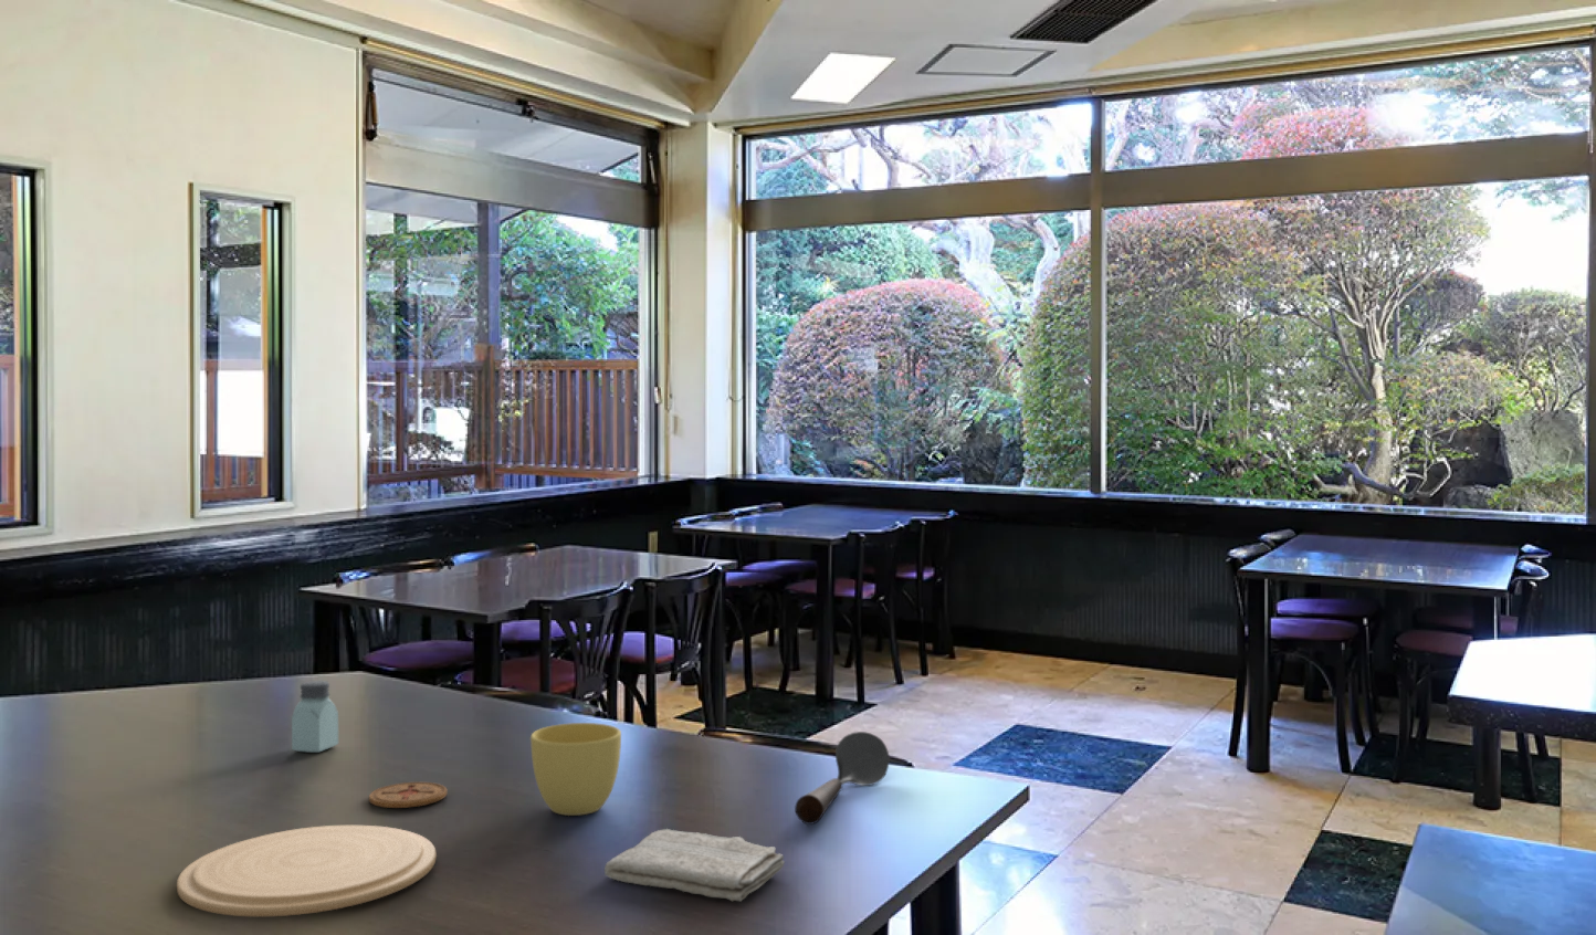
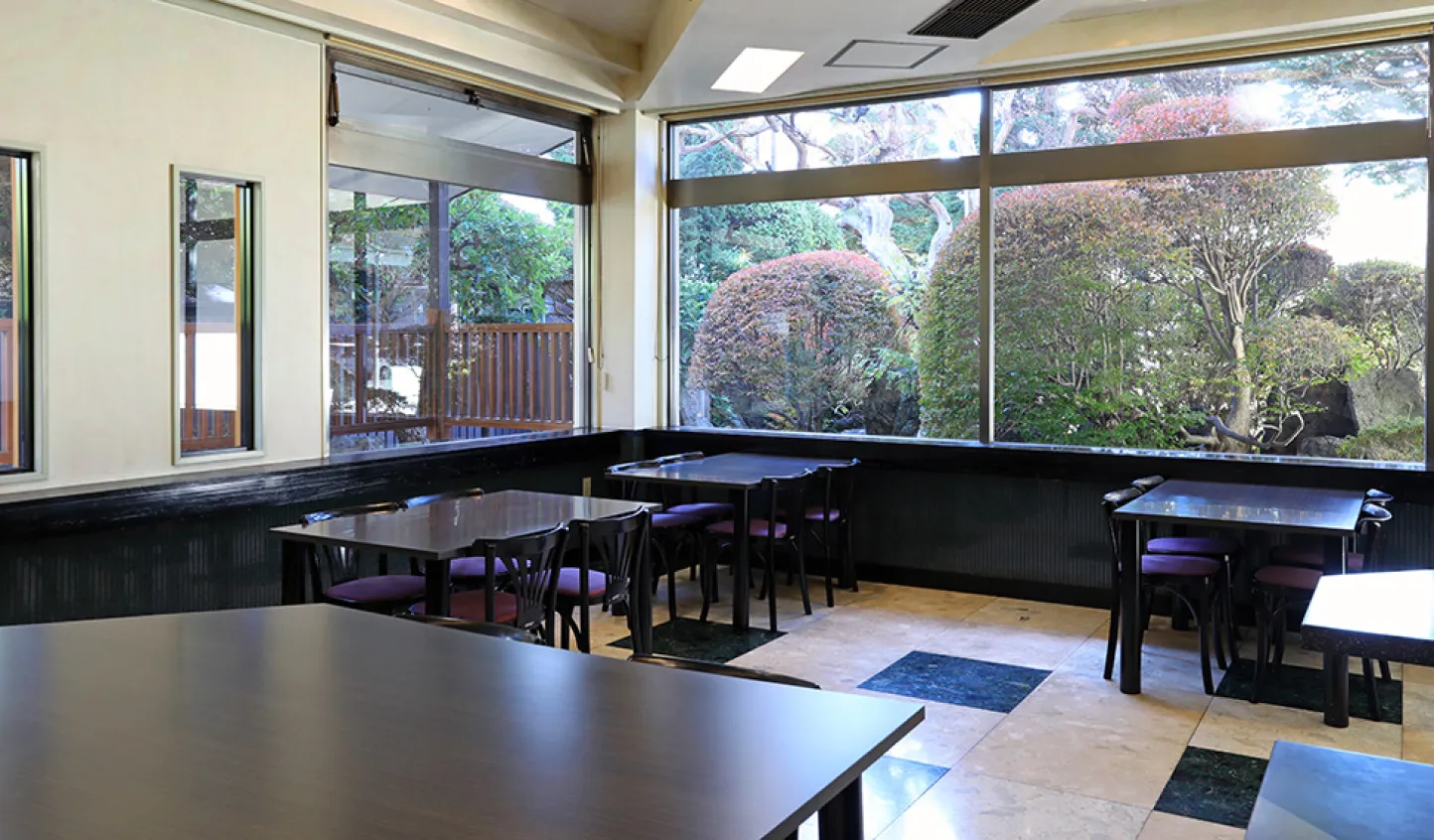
- plate (311, 864)
- saltshaker (315, 715)
- spoon (846, 774)
- cup (573, 767)
- coaster (407, 794)
- washcloth (696, 862)
